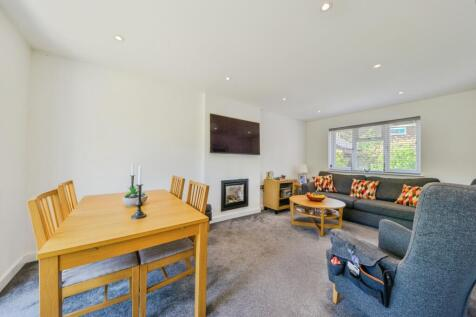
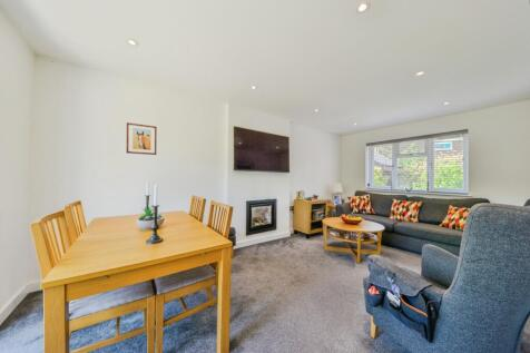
+ wall art (141, 139)
